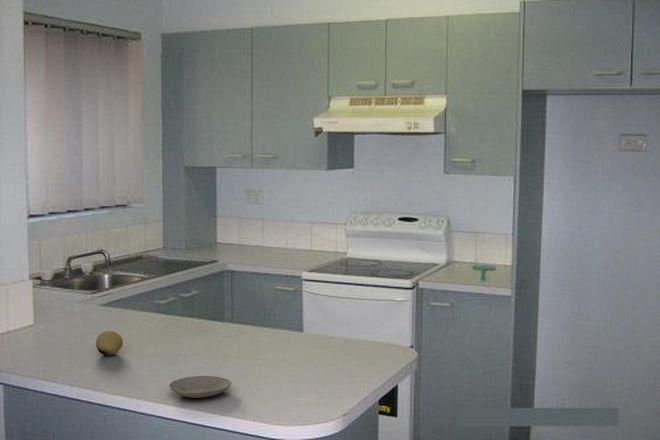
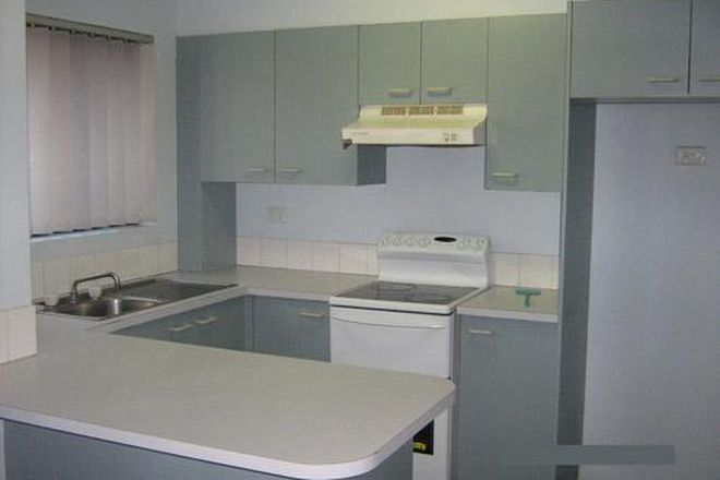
- fruit (109, 342)
- plate (200, 388)
